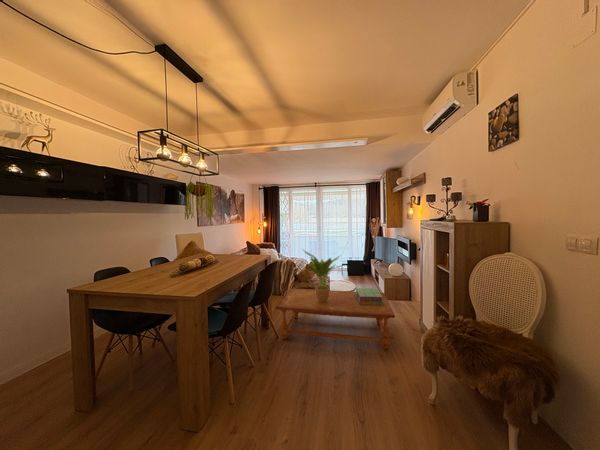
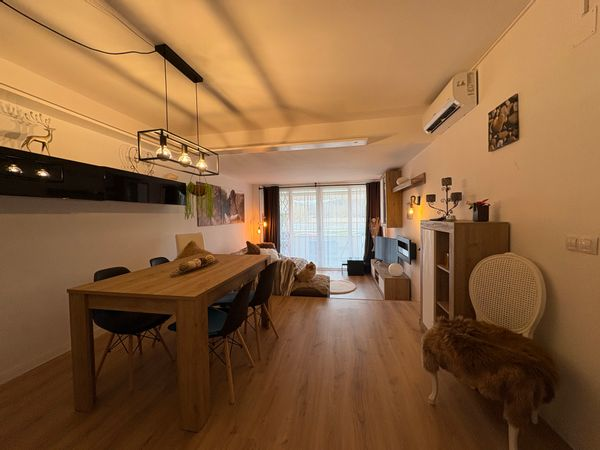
- coffee table (334, 315)
- stack of books (368, 295)
- potted plant (321, 275)
